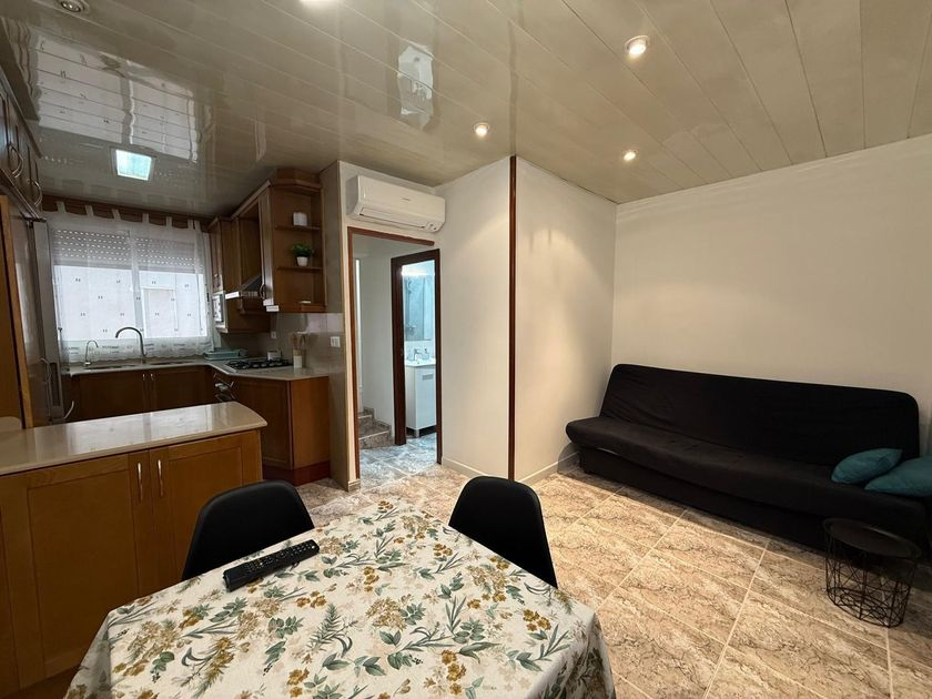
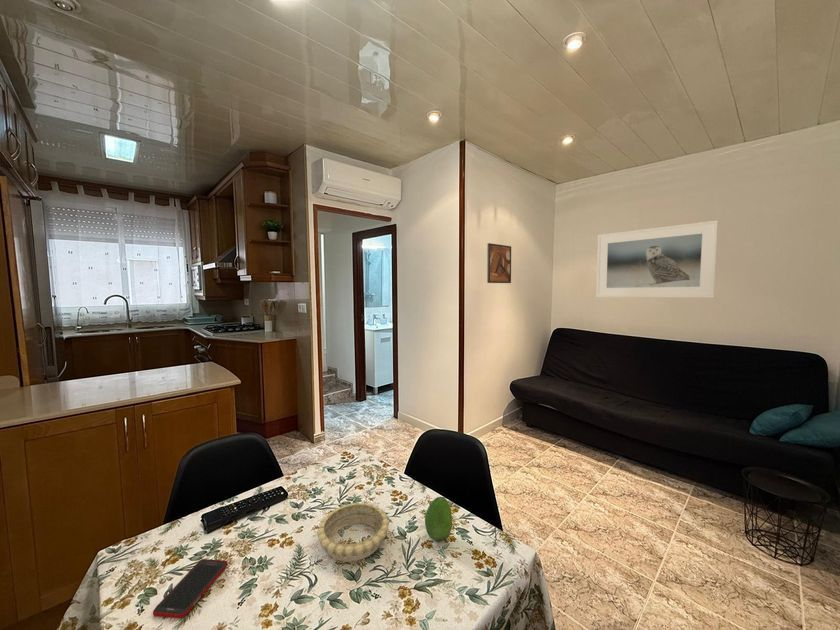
+ fruit (438, 517)
+ decorative bowl (353, 523)
+ cell phone (193, 586)
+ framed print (650, 263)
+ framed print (499, 264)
